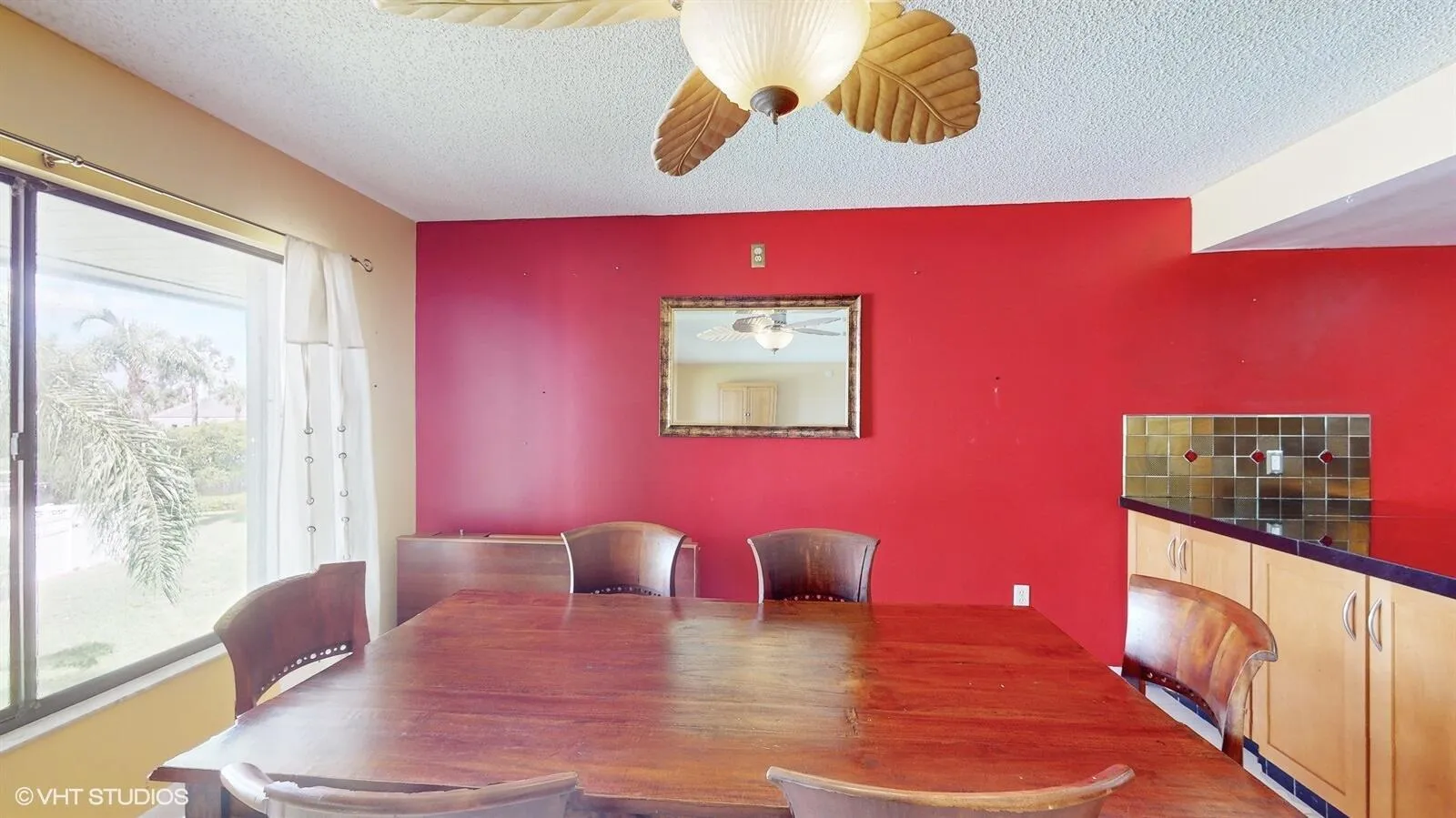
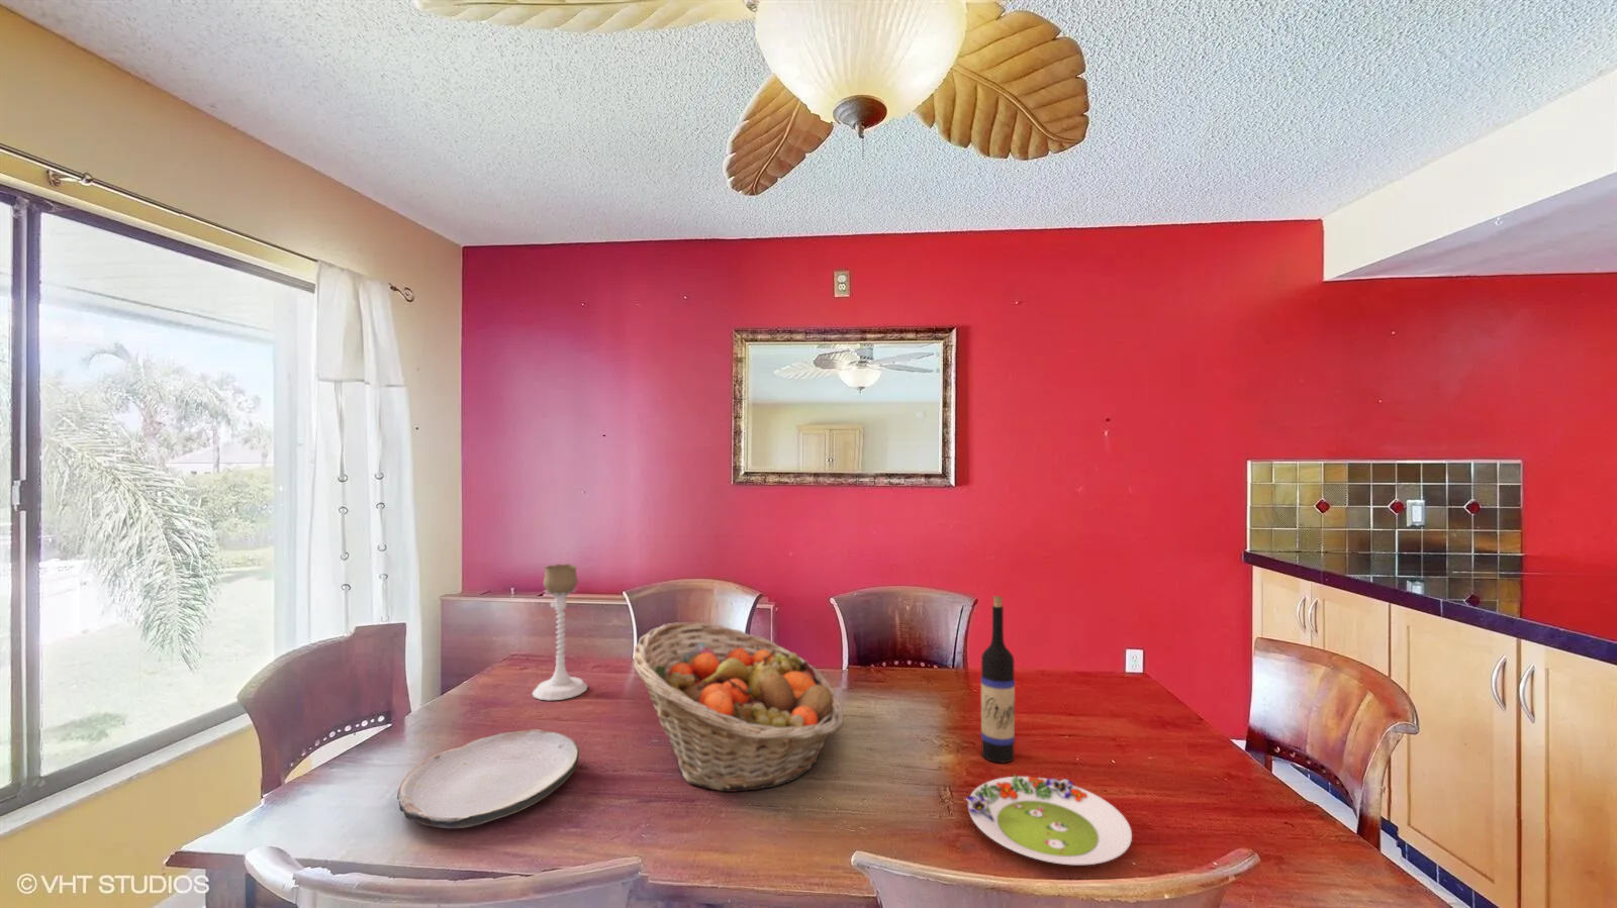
+ salad plate (1046, 819)
+ plate (492, 775)
+ wine bottle (997, 676)
+ fruit basket (739, 692)
+ candle holder (560, 628)
